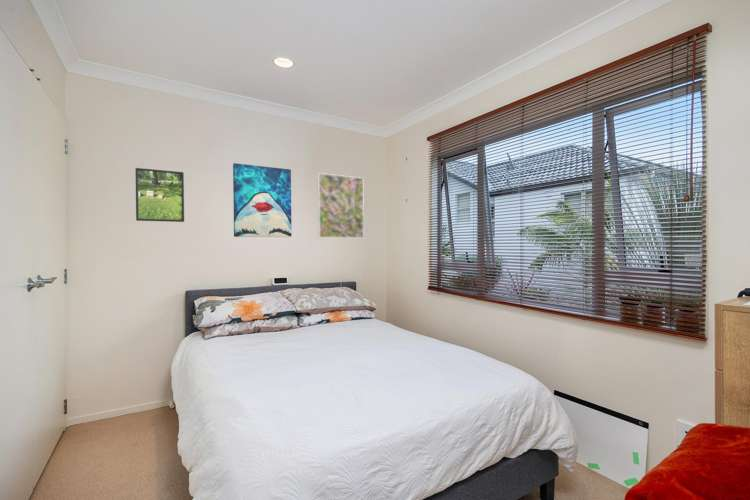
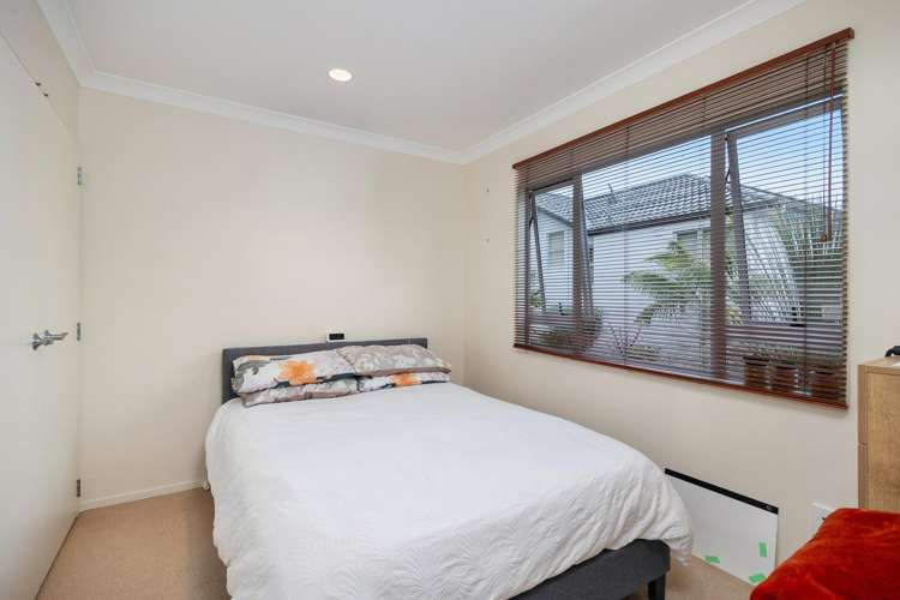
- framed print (341, 206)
- wall art (263, 201)
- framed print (160, 195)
